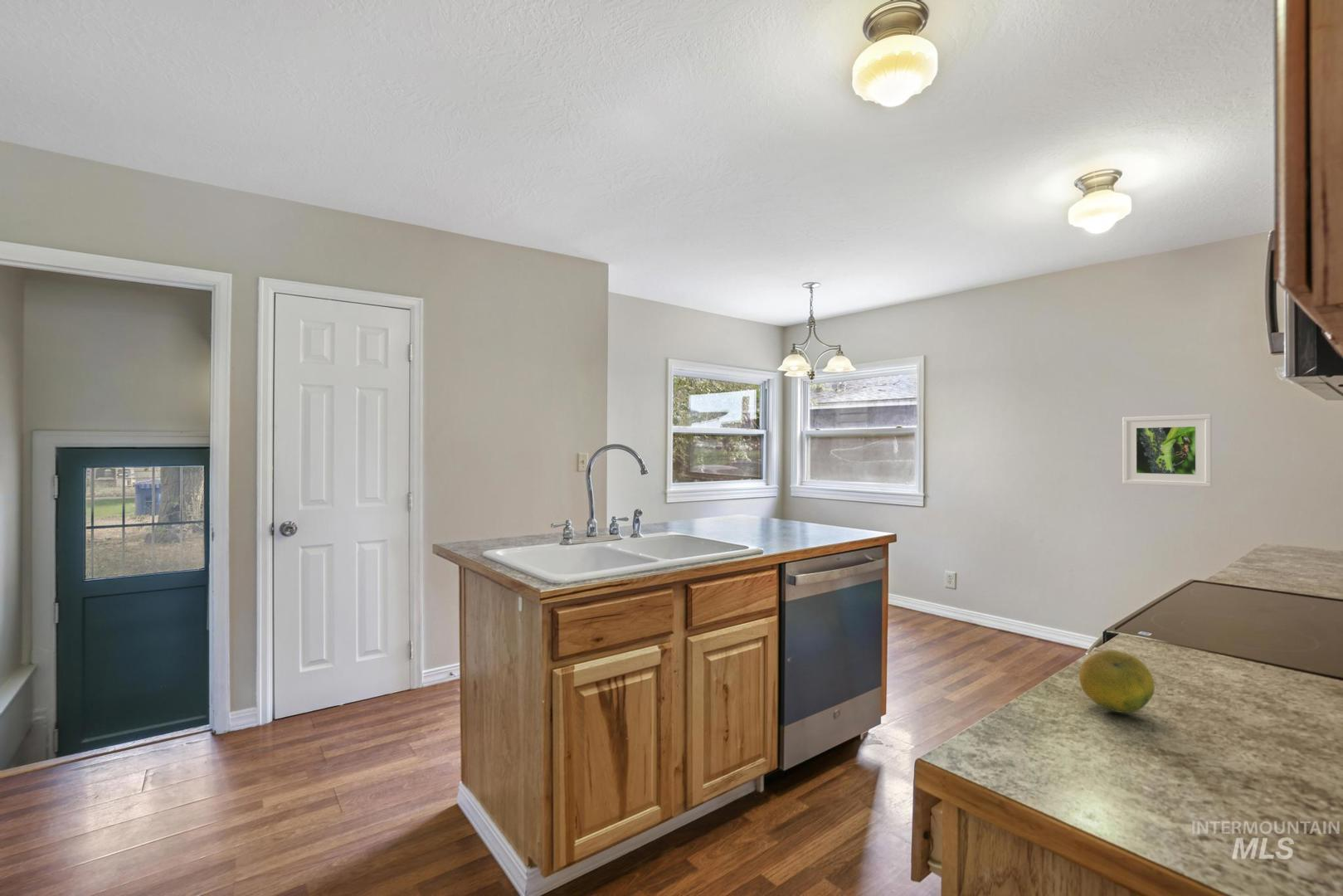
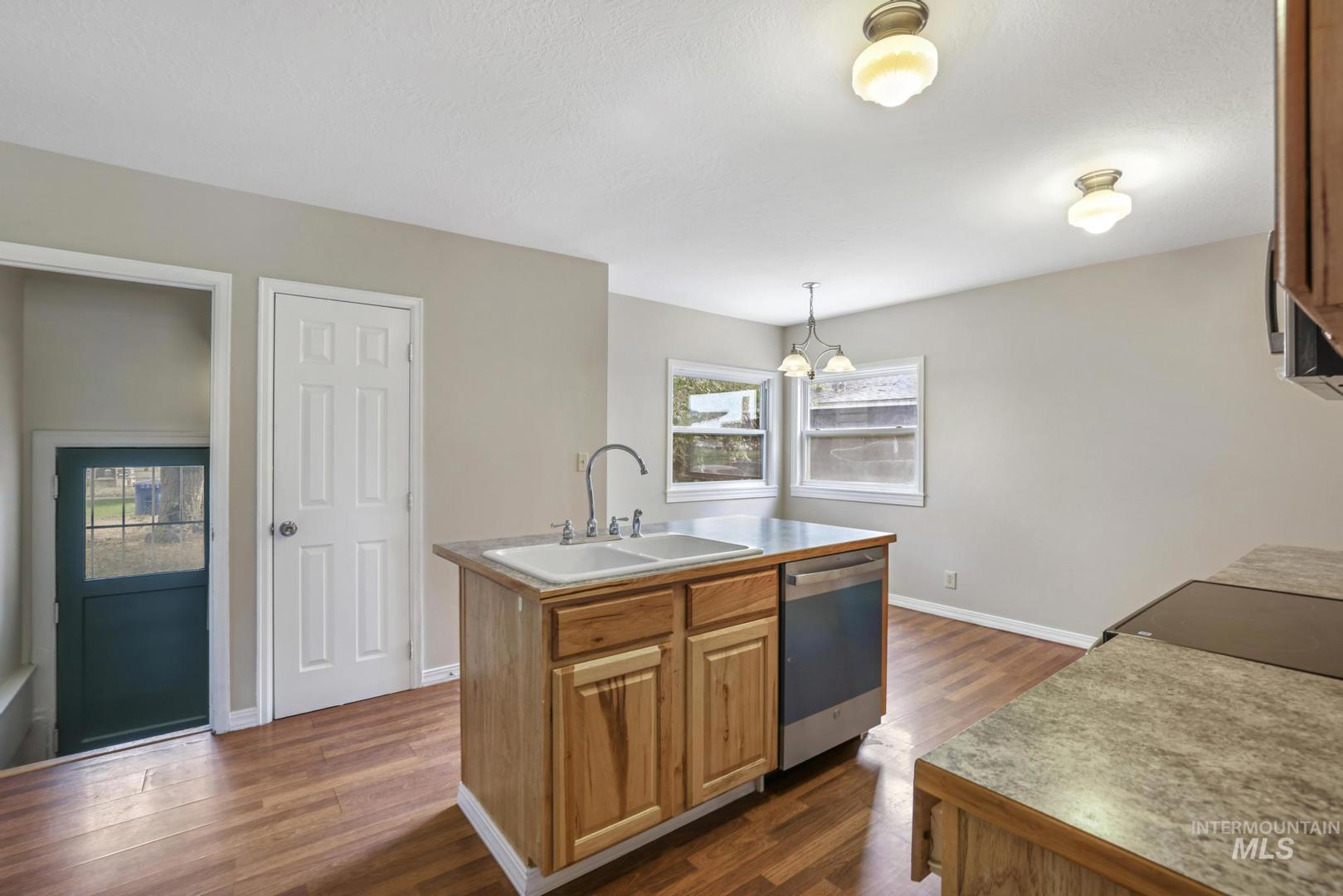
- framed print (1165, 450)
- fruit (1115, 680)
